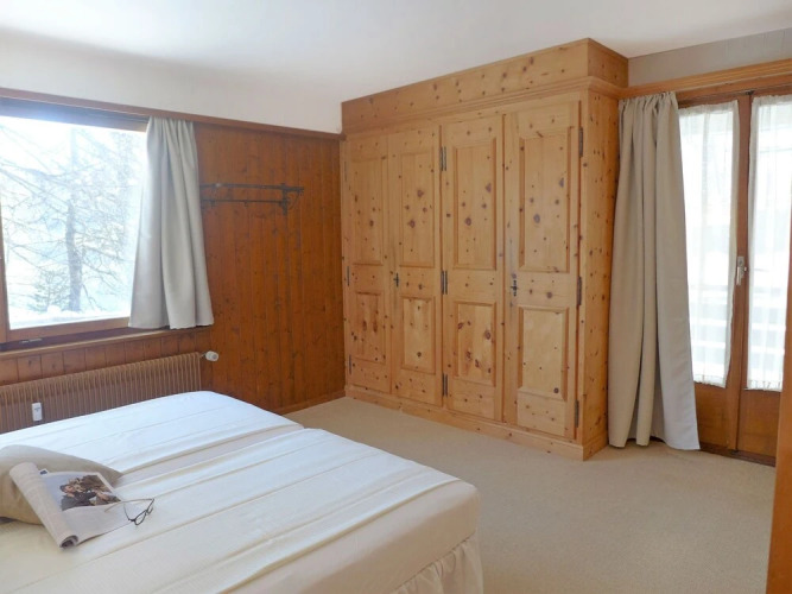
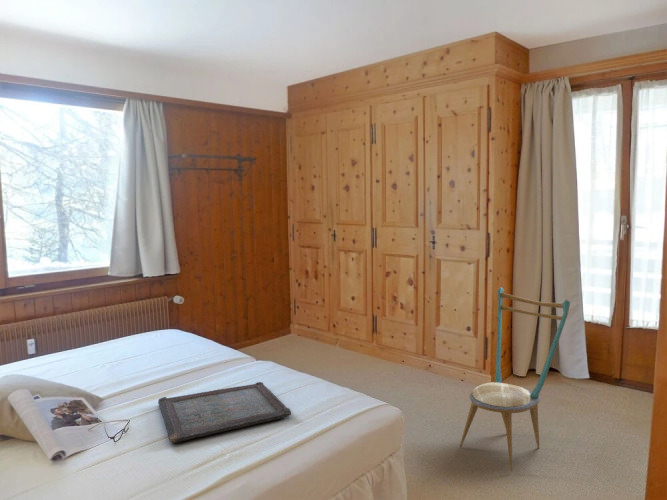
+ chair (500, 371)
+ serving tray (222, 408)
